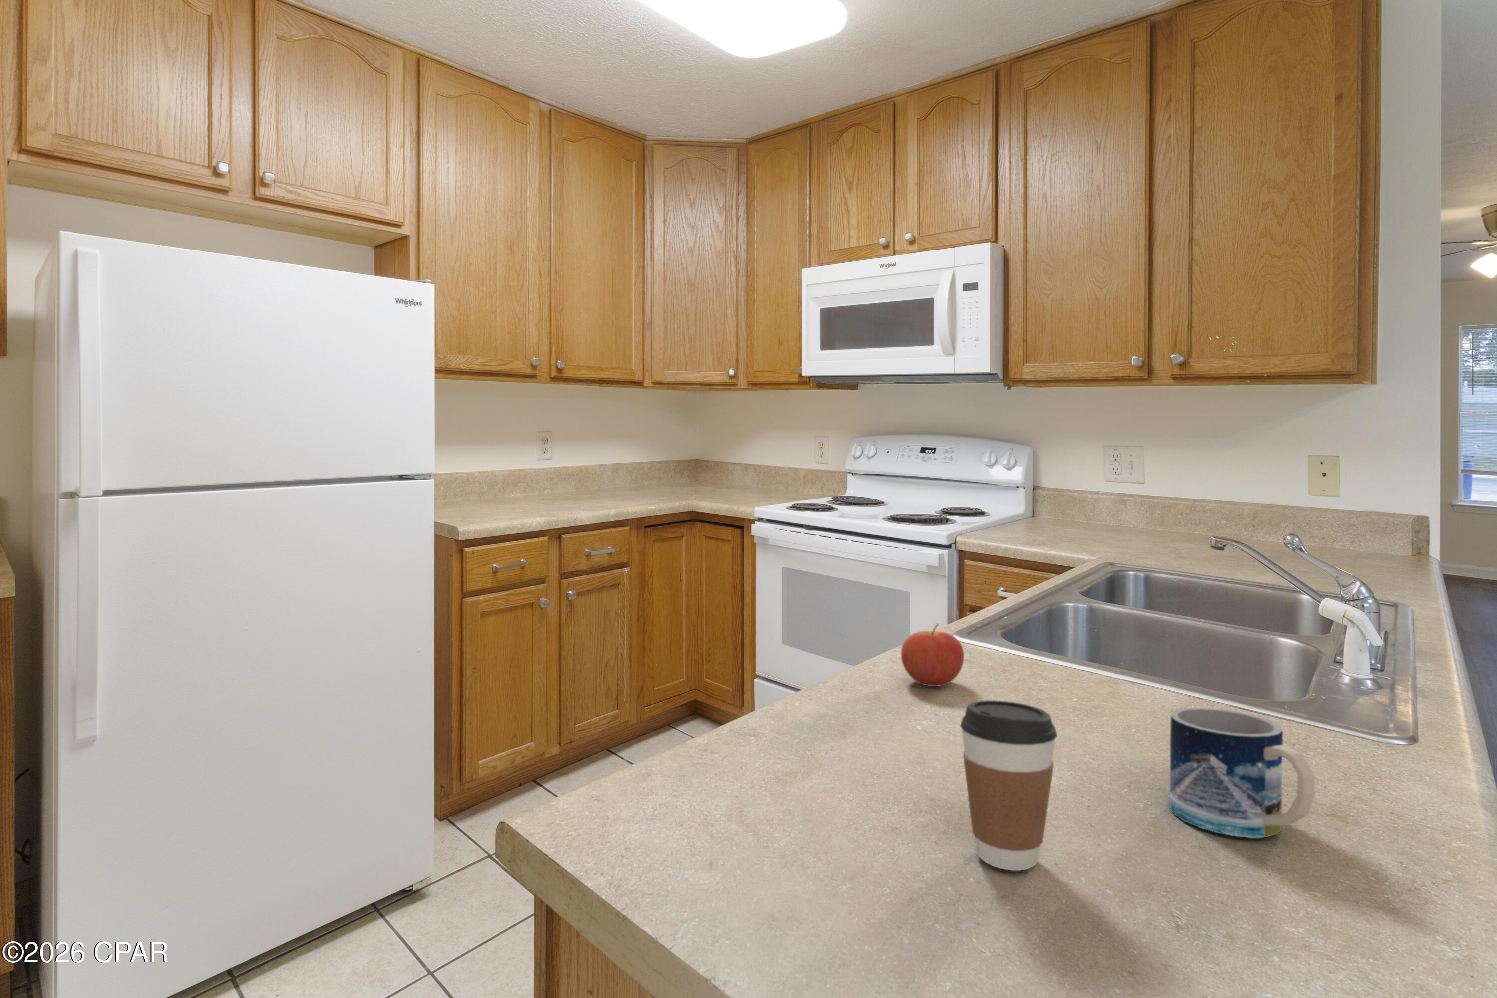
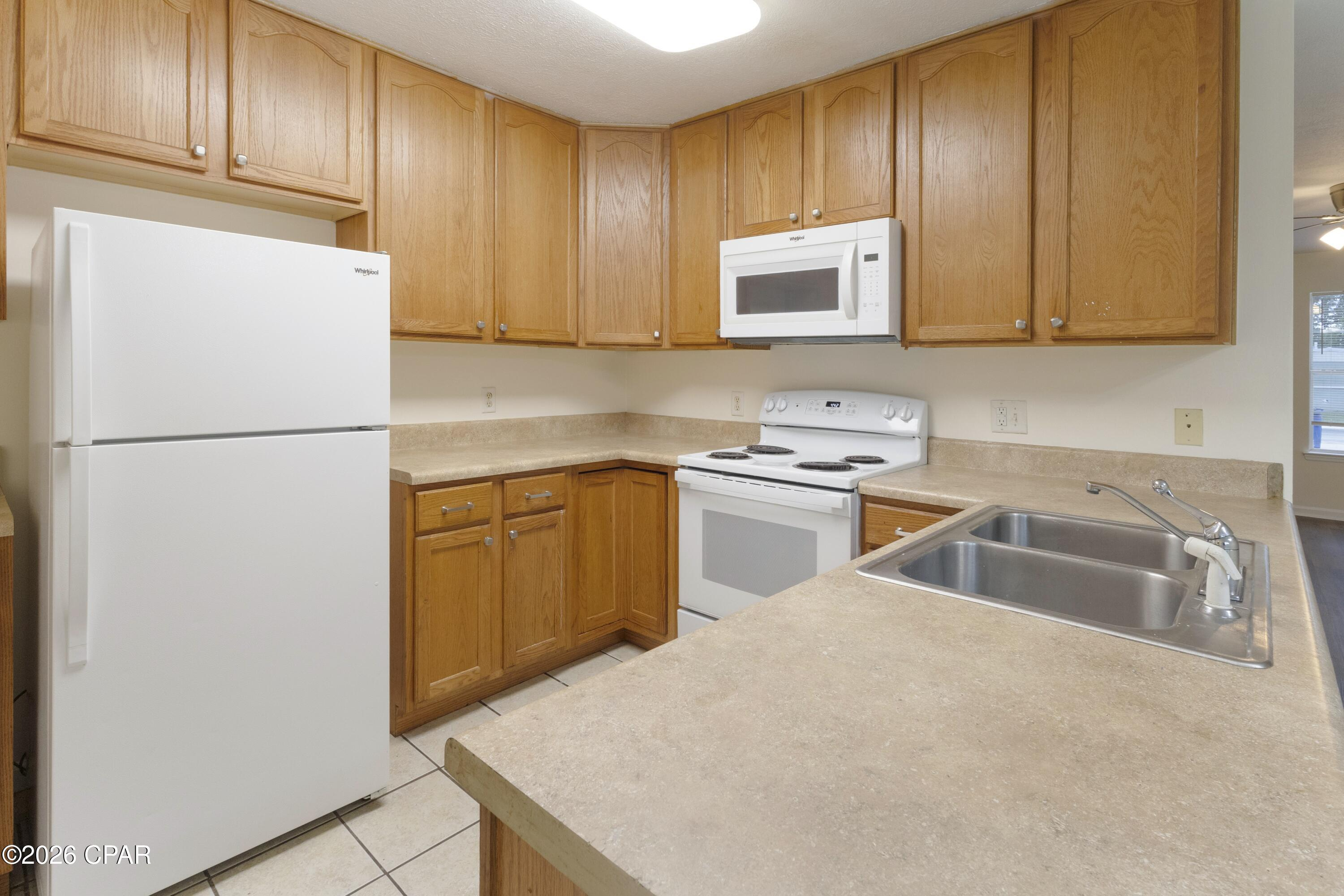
- coffee cup (1007, 782)
- mug (1242, 776)
- apple (931, 653)
